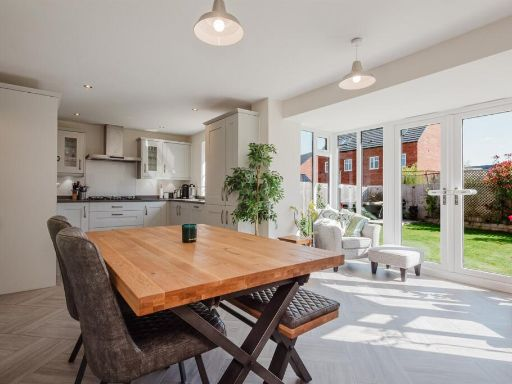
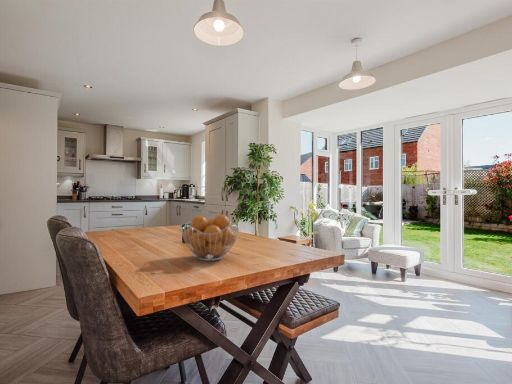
+ fruit basket (210, 236)
